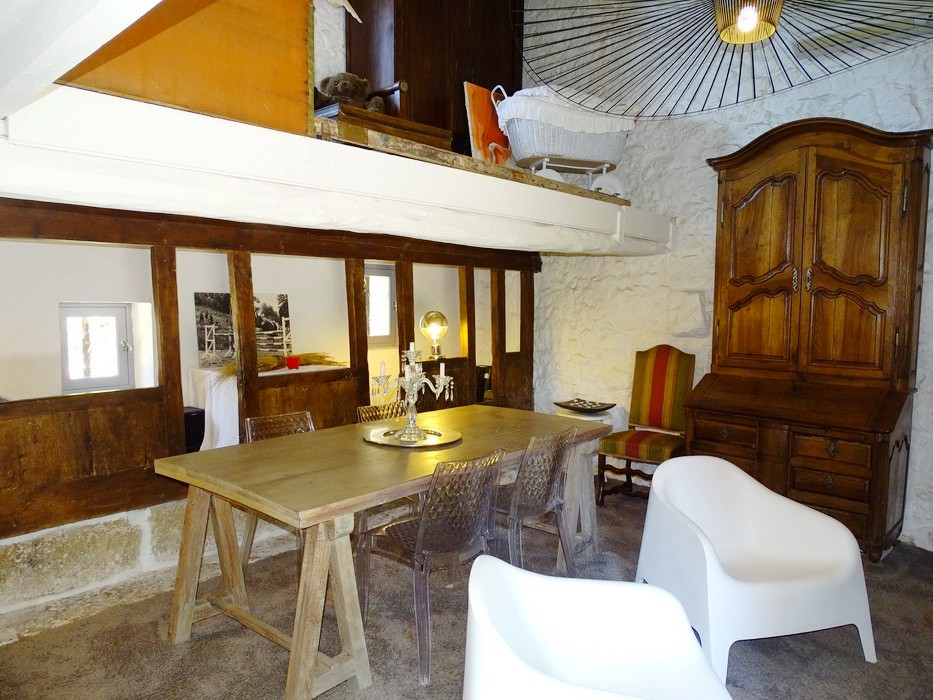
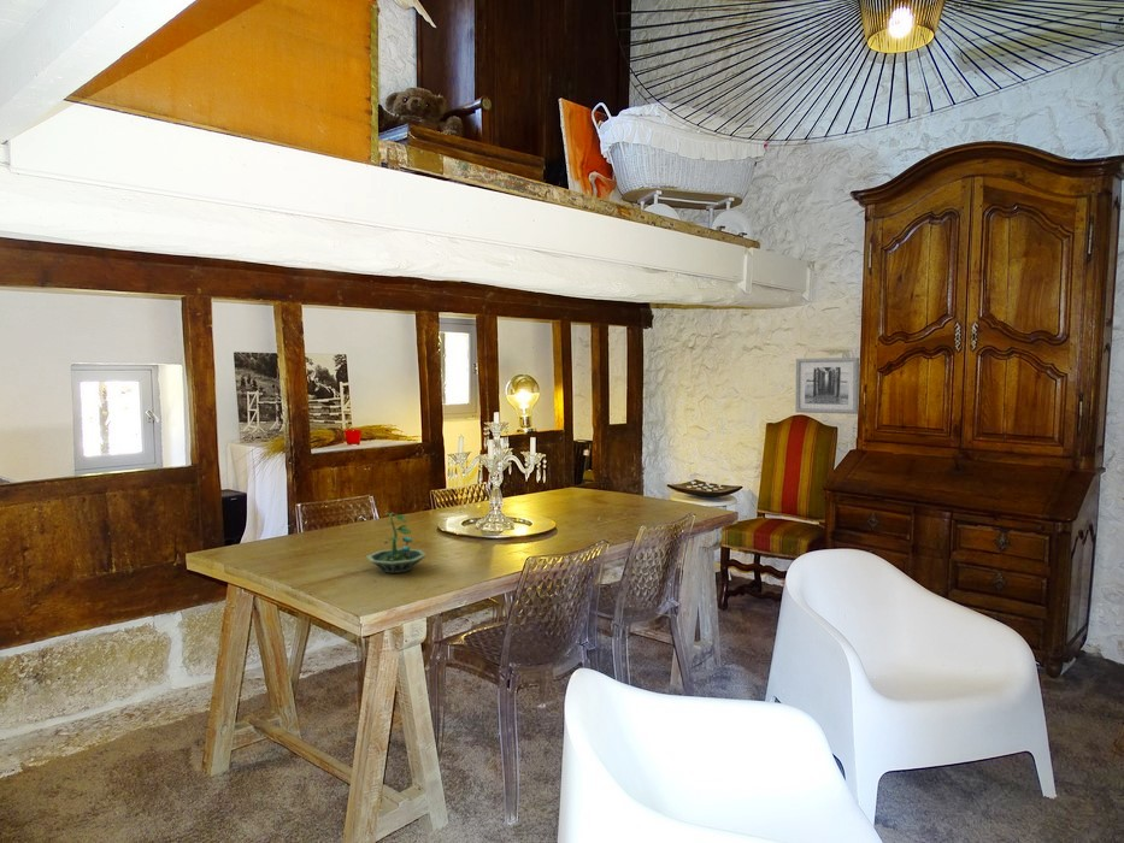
+ wall art (826, 385)
+ terrarium (393, 523)
